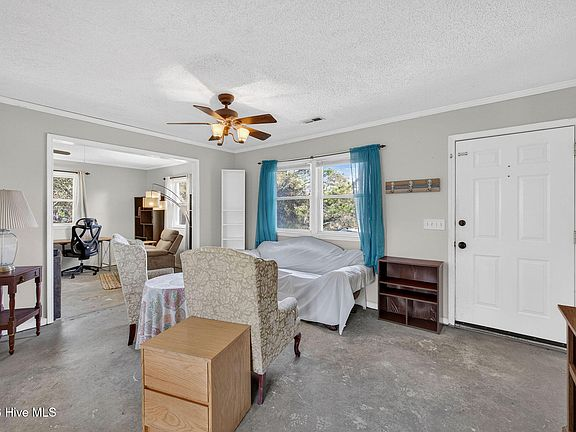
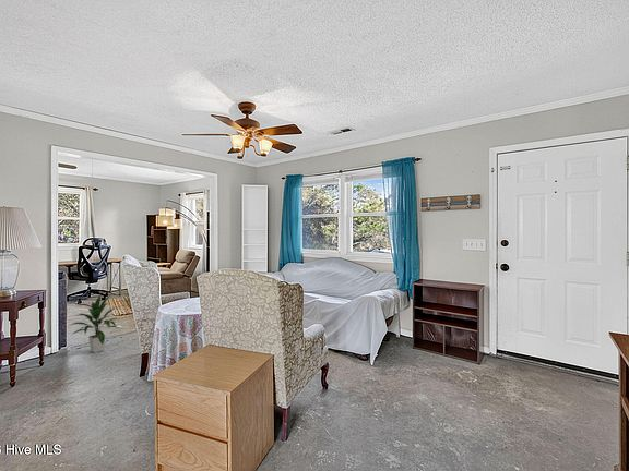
+ indoor plant (96, 323)
